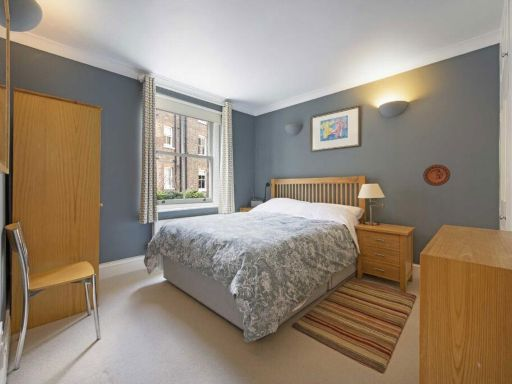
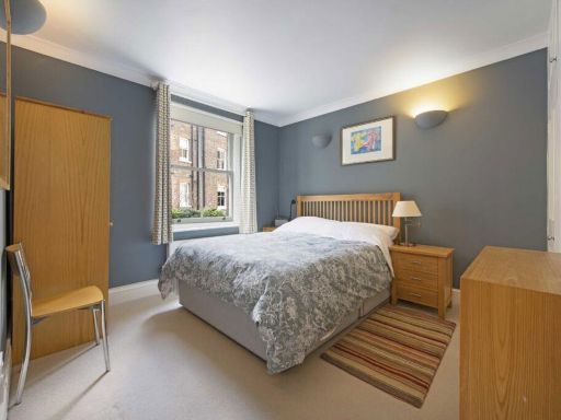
- decorative plate (436, 175)
